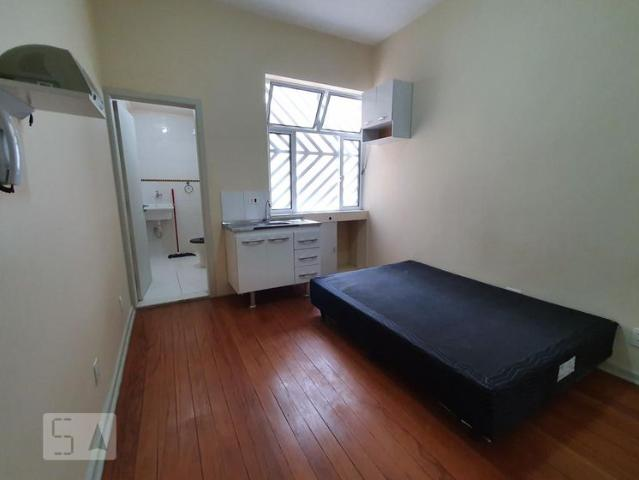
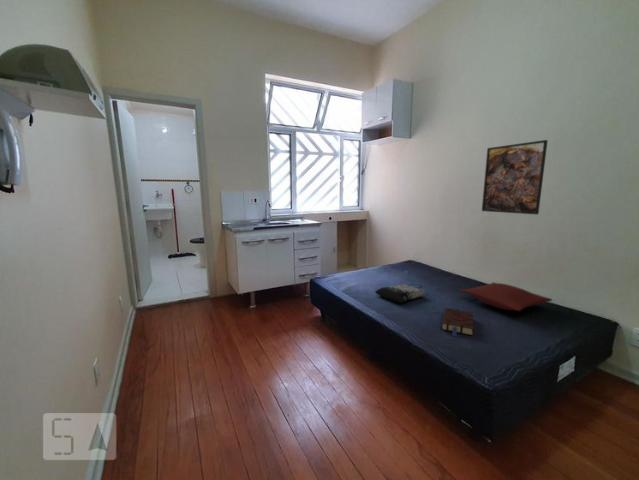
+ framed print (511, 179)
+ tote bag (404, 290)
+ book (457, 322)
+ pillow (504, 295)
